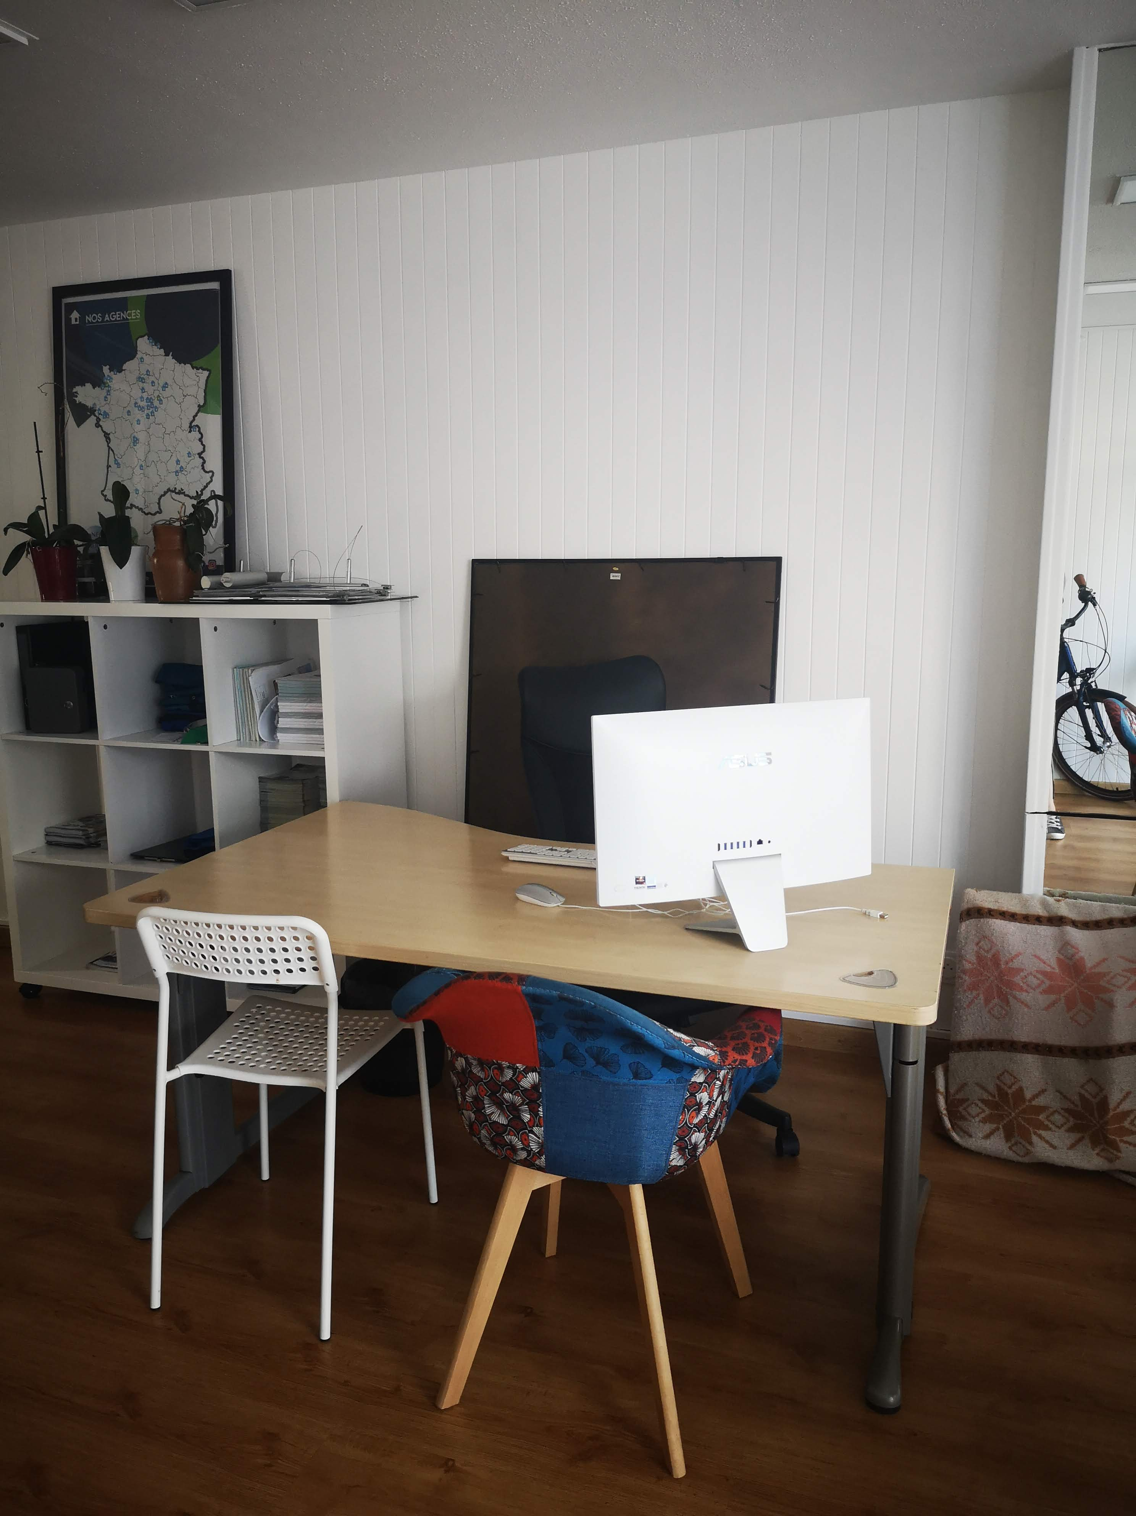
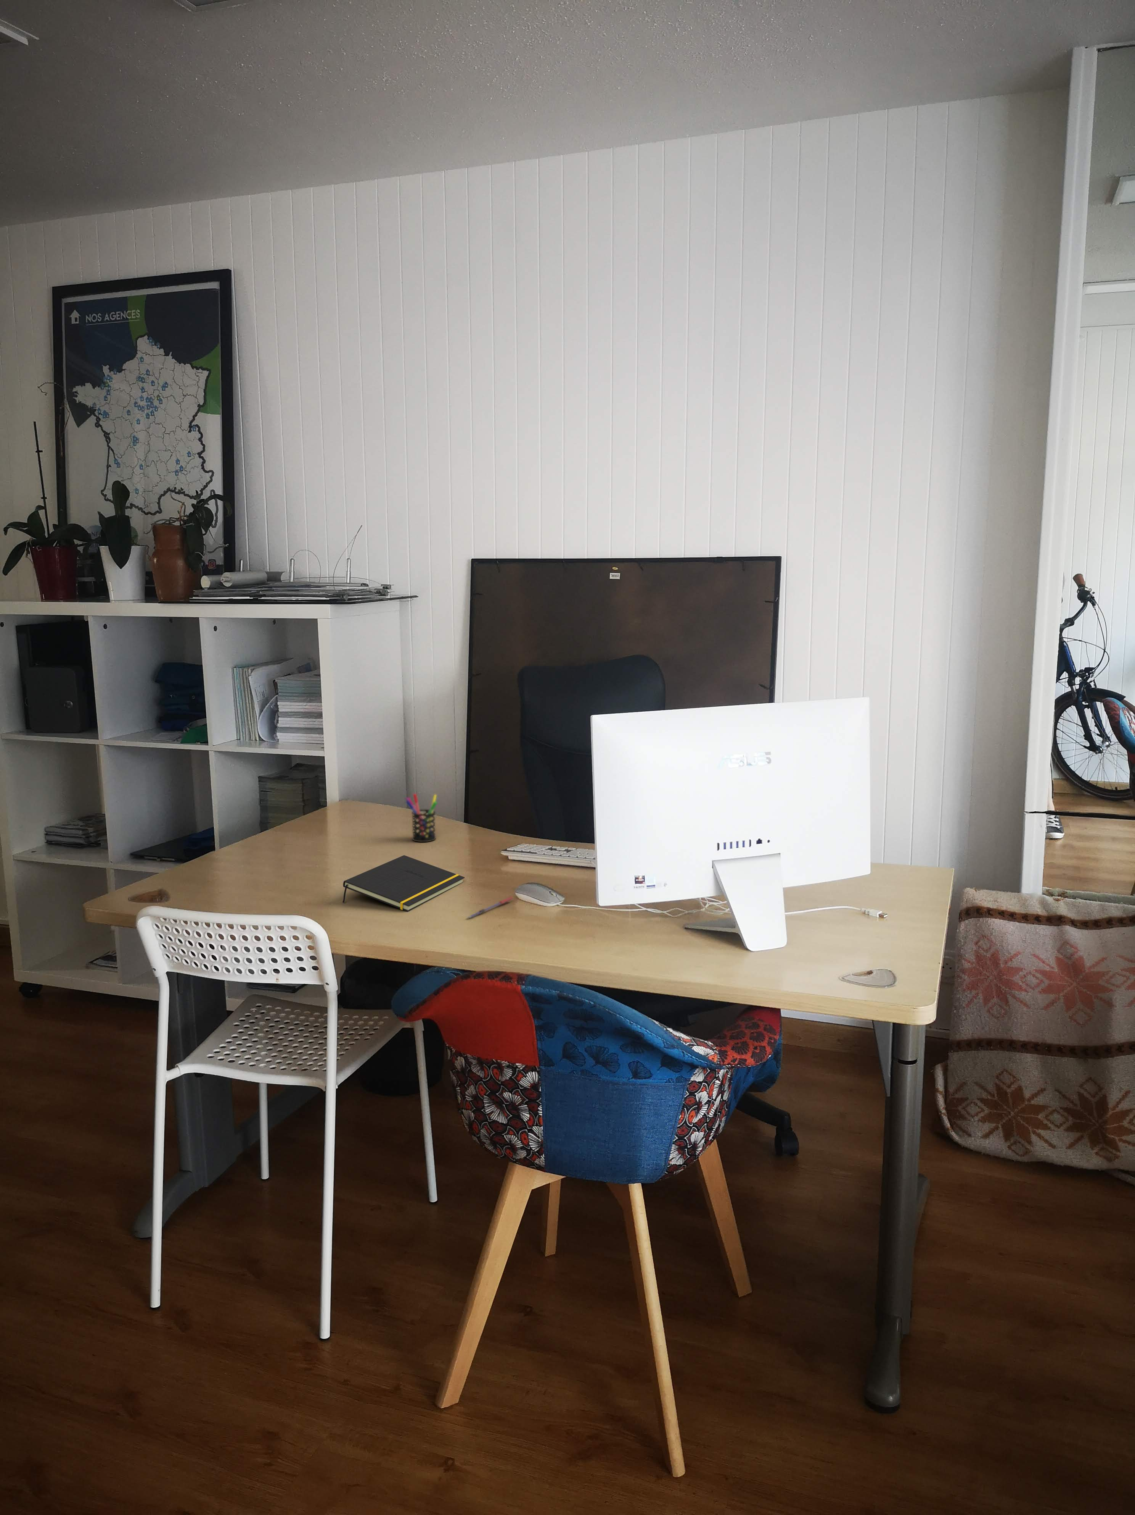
+ pen (490, 907)
+ notepad (405, 882)
+ pen holder (424, 816)
